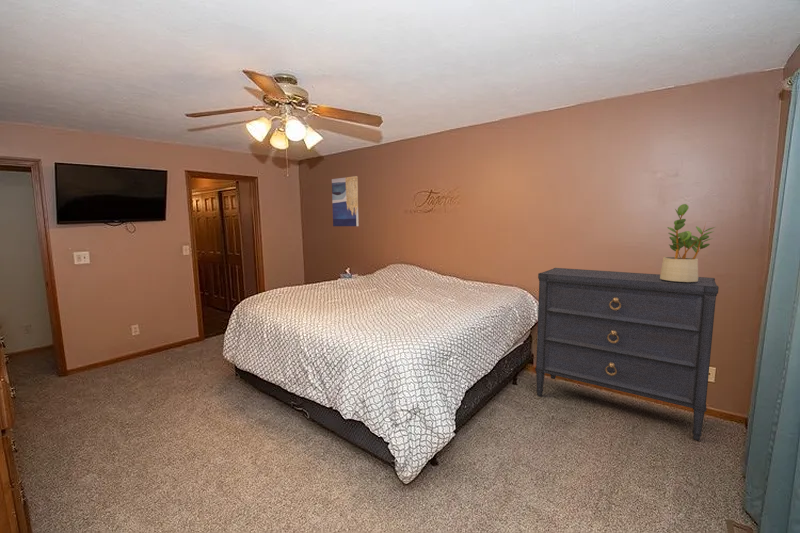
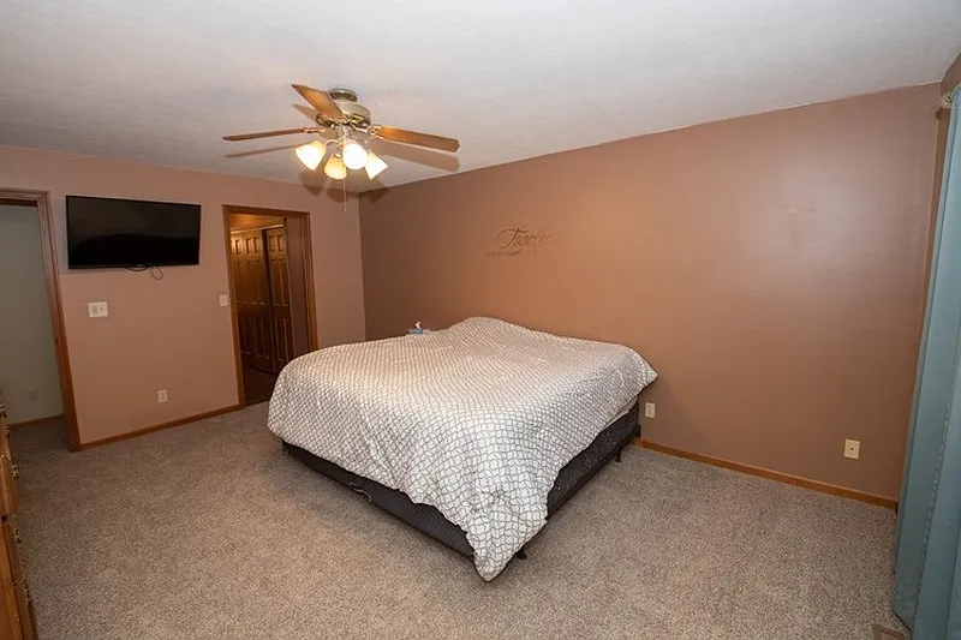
- dresser (617, 341)
- potted plant (687, 242)
- wall art (344, 202)
